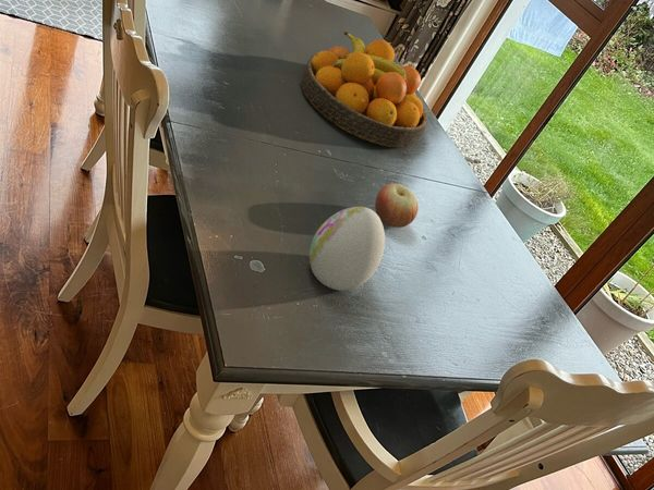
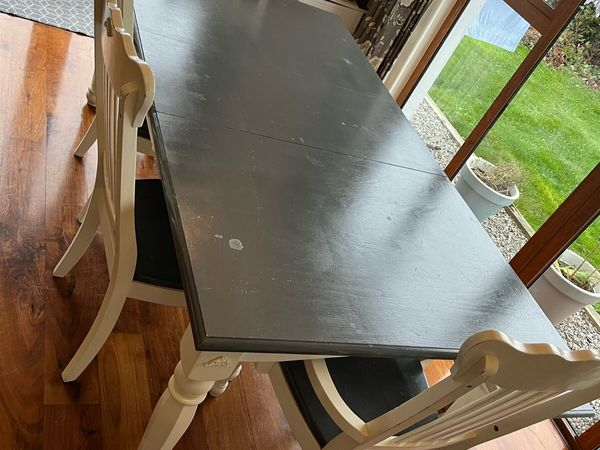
- fruit bowl (373, 82)
- decorative egg (350, 244)
- apple (396, 206)
